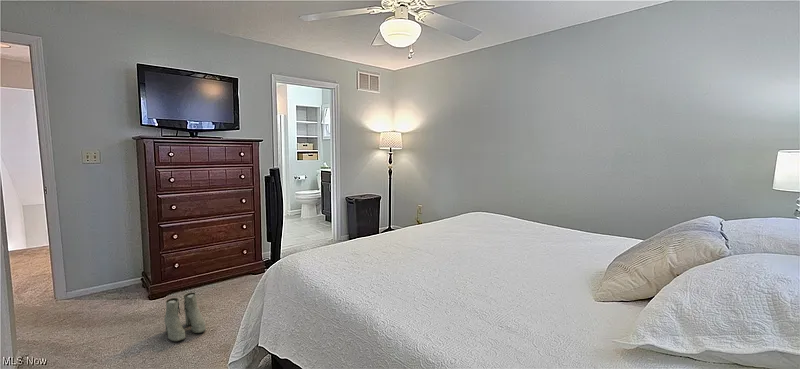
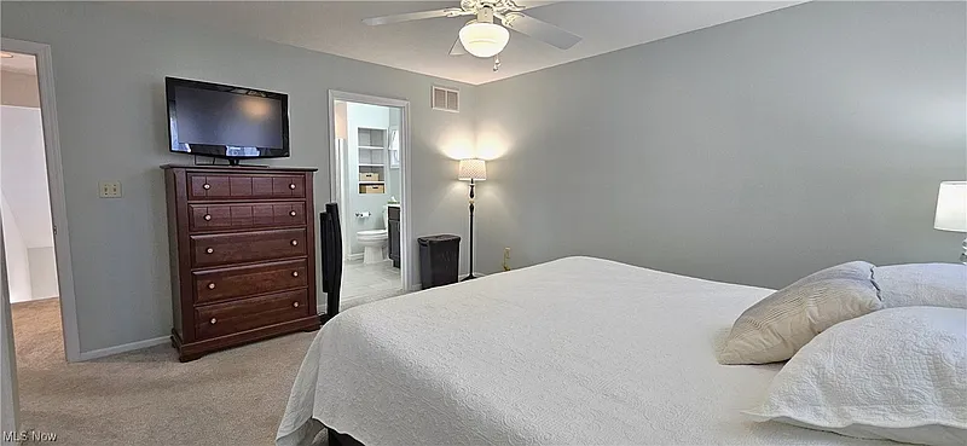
- boots (185, 315)
